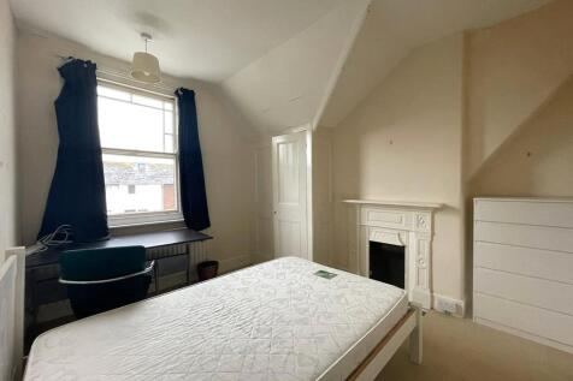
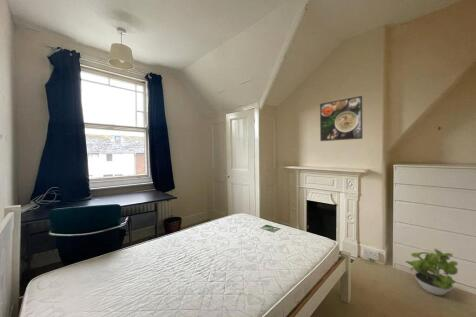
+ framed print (339, 120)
+ potted plant (430, 269)
